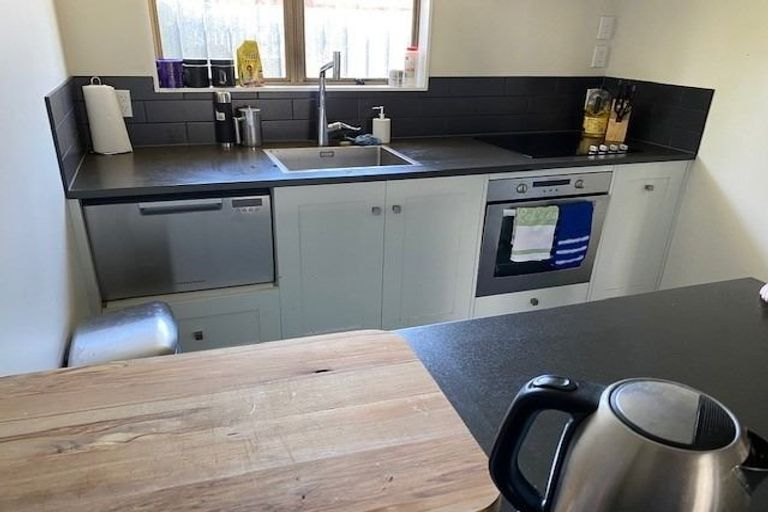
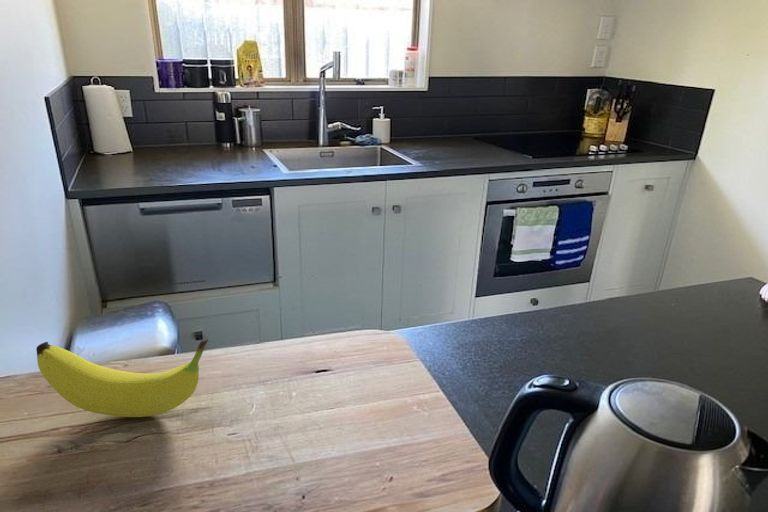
+ fruit (124, 378)
